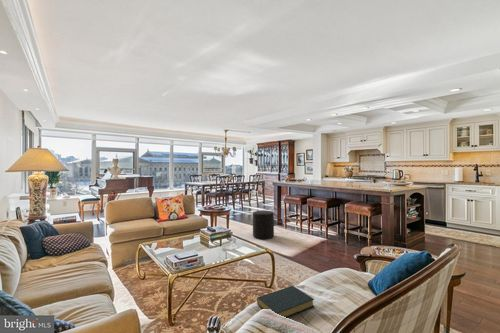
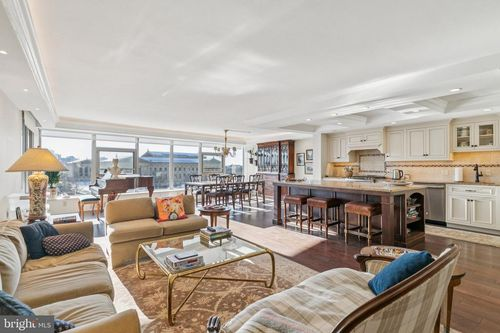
- hardback book (285, 301)
- stool (263, 223)
